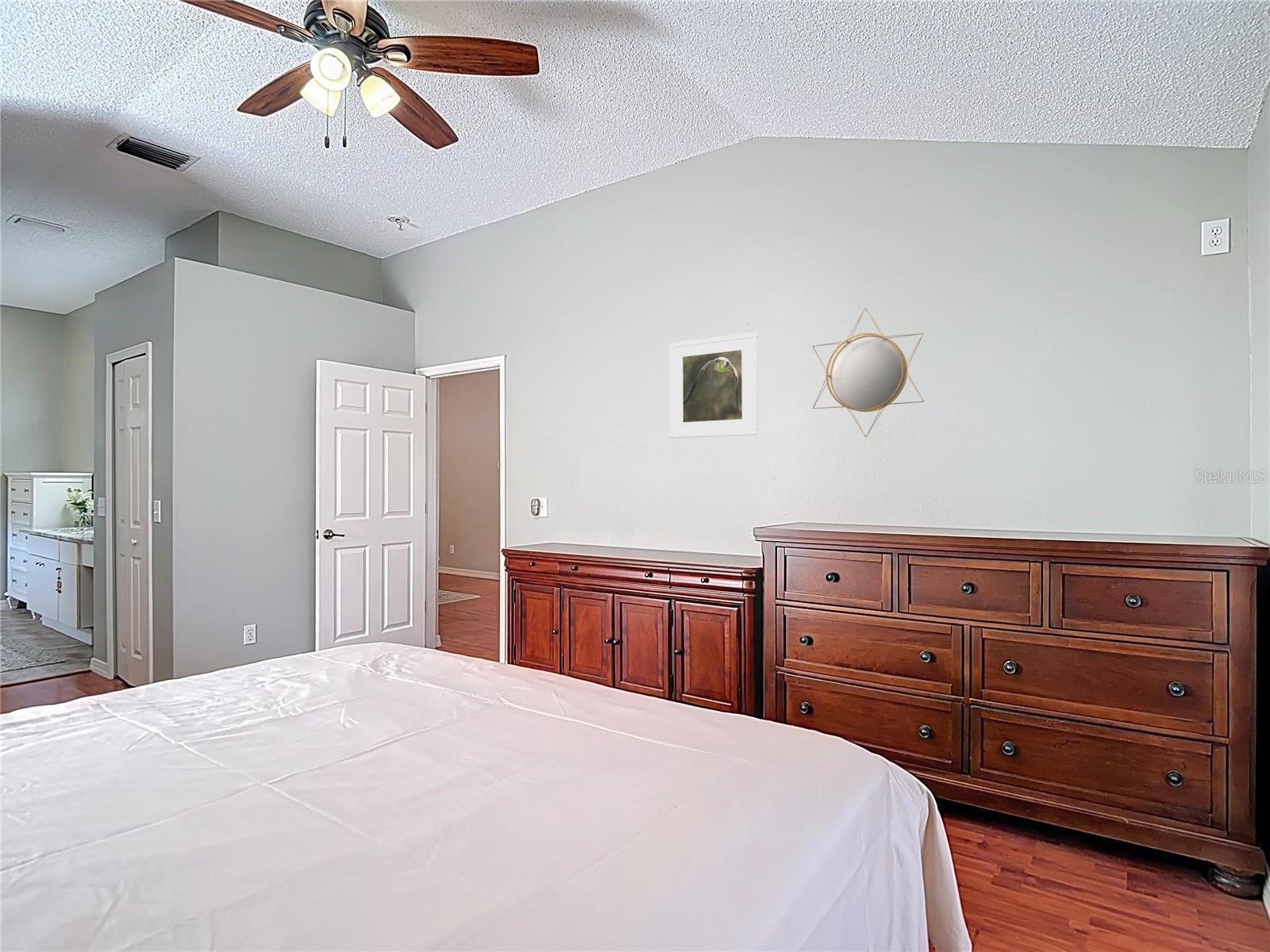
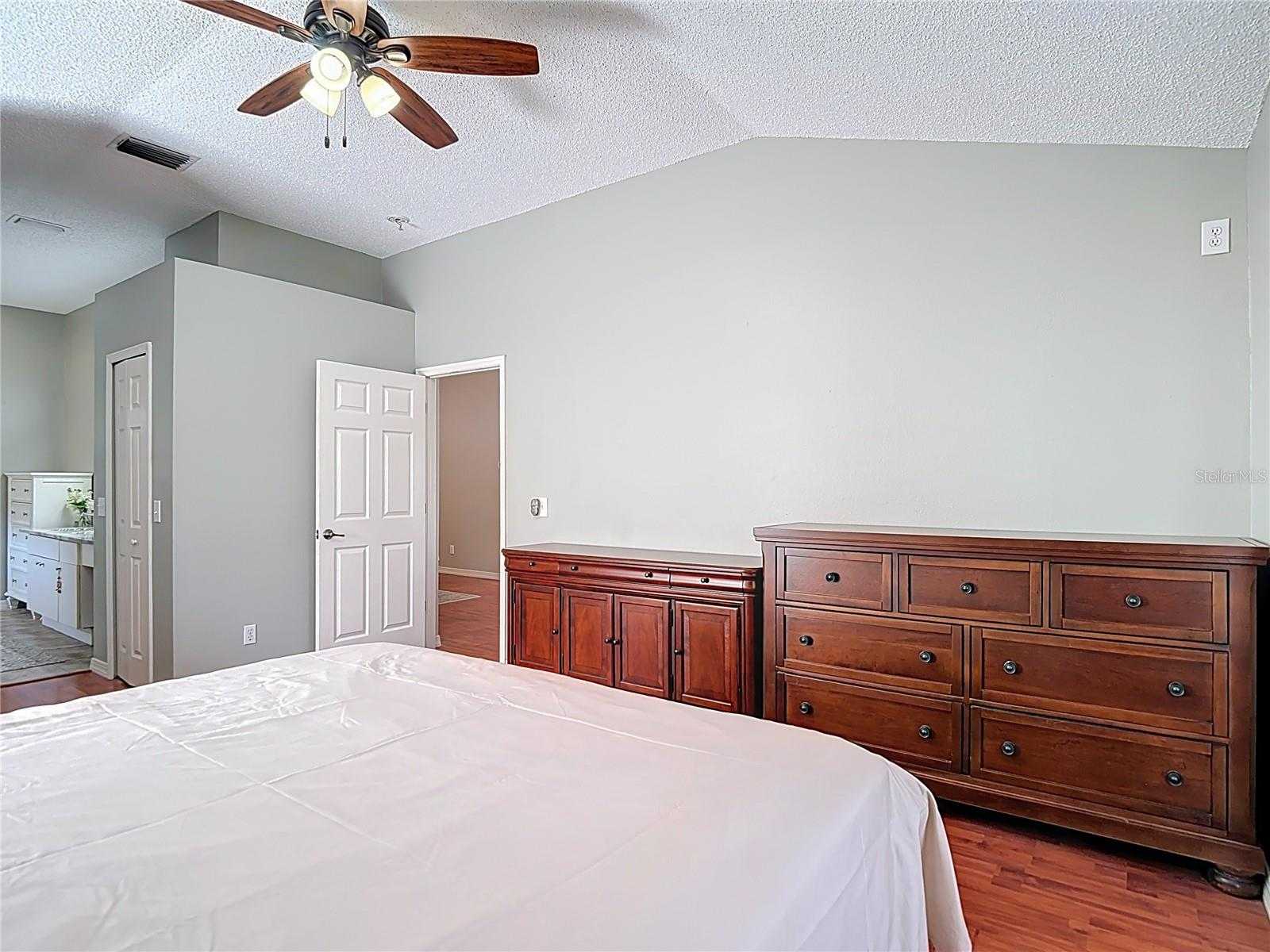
- home mirror (865, 372)
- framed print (712, 387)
